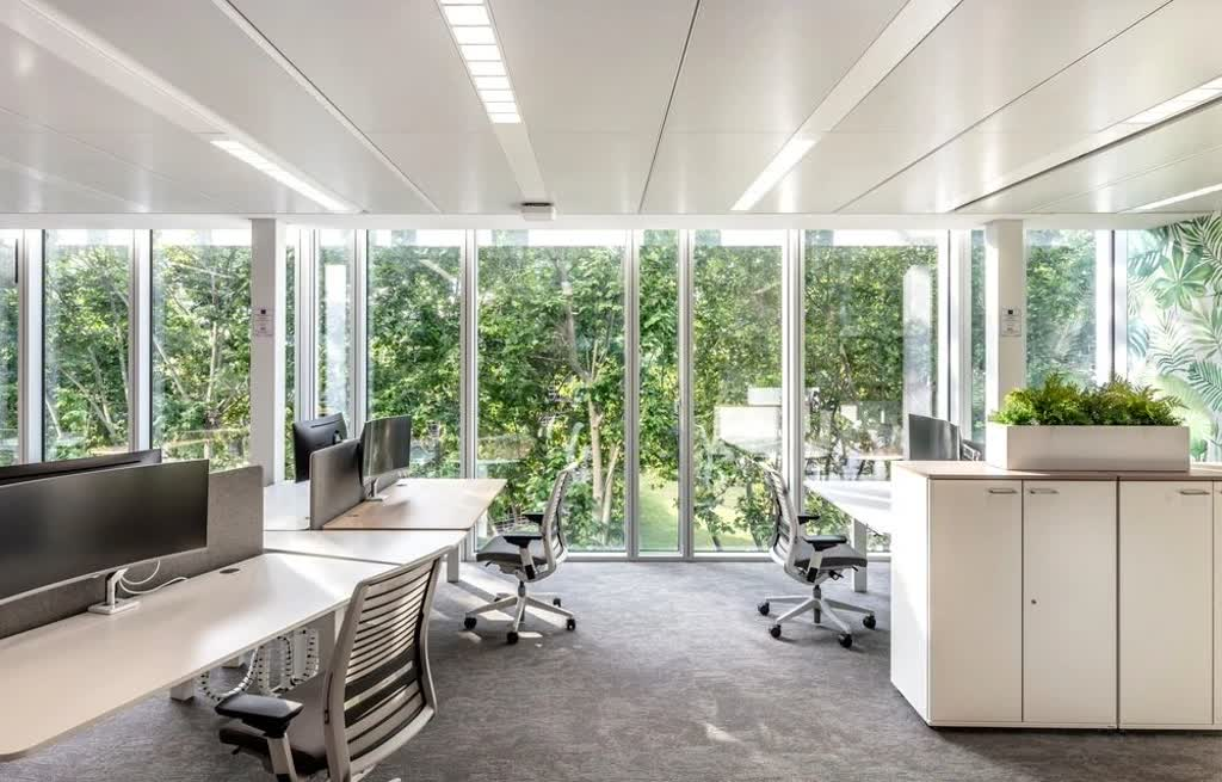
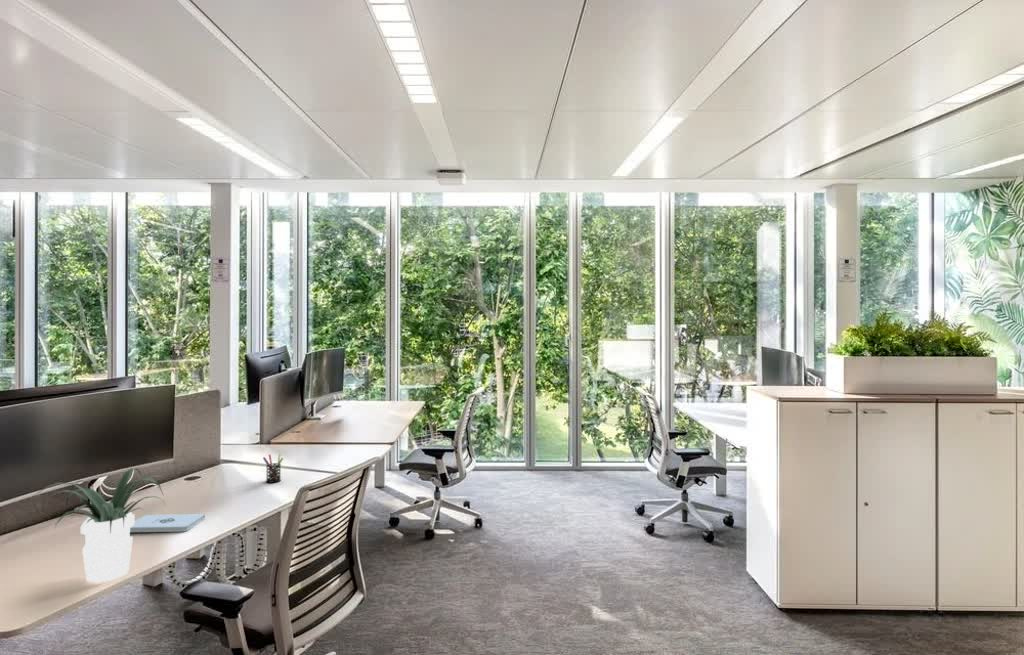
+ notepad (165, 522)
+ potted plant (104, 525)
+ pen holder (274, 467)
